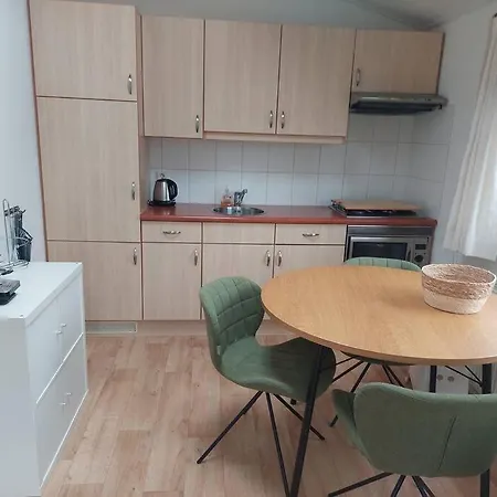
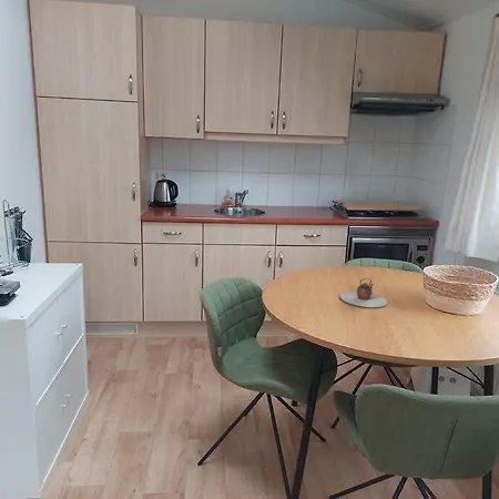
+ teapot (364, 288)
